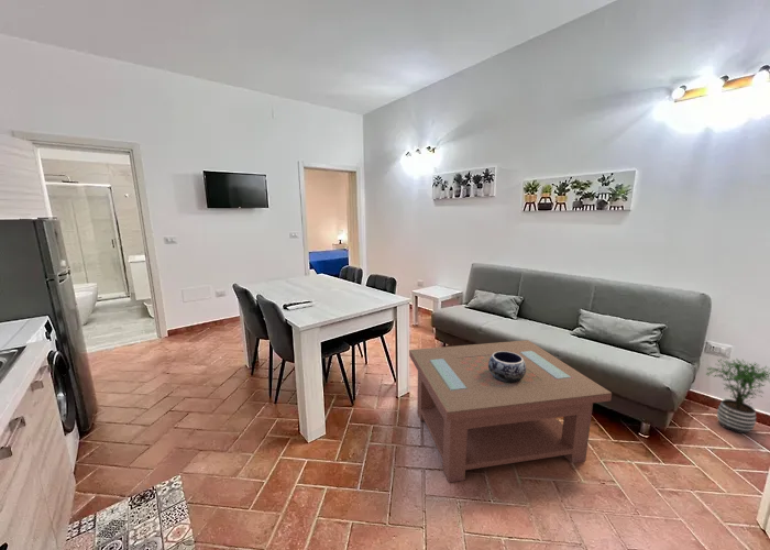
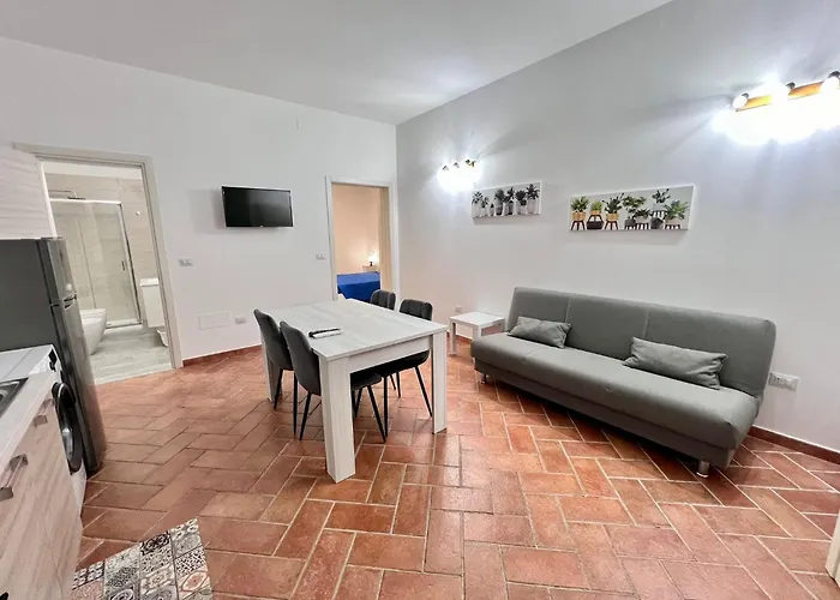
- decorative bowl (506, 365)
- coffee table (494, 402)
- potted plant (737, 394)
